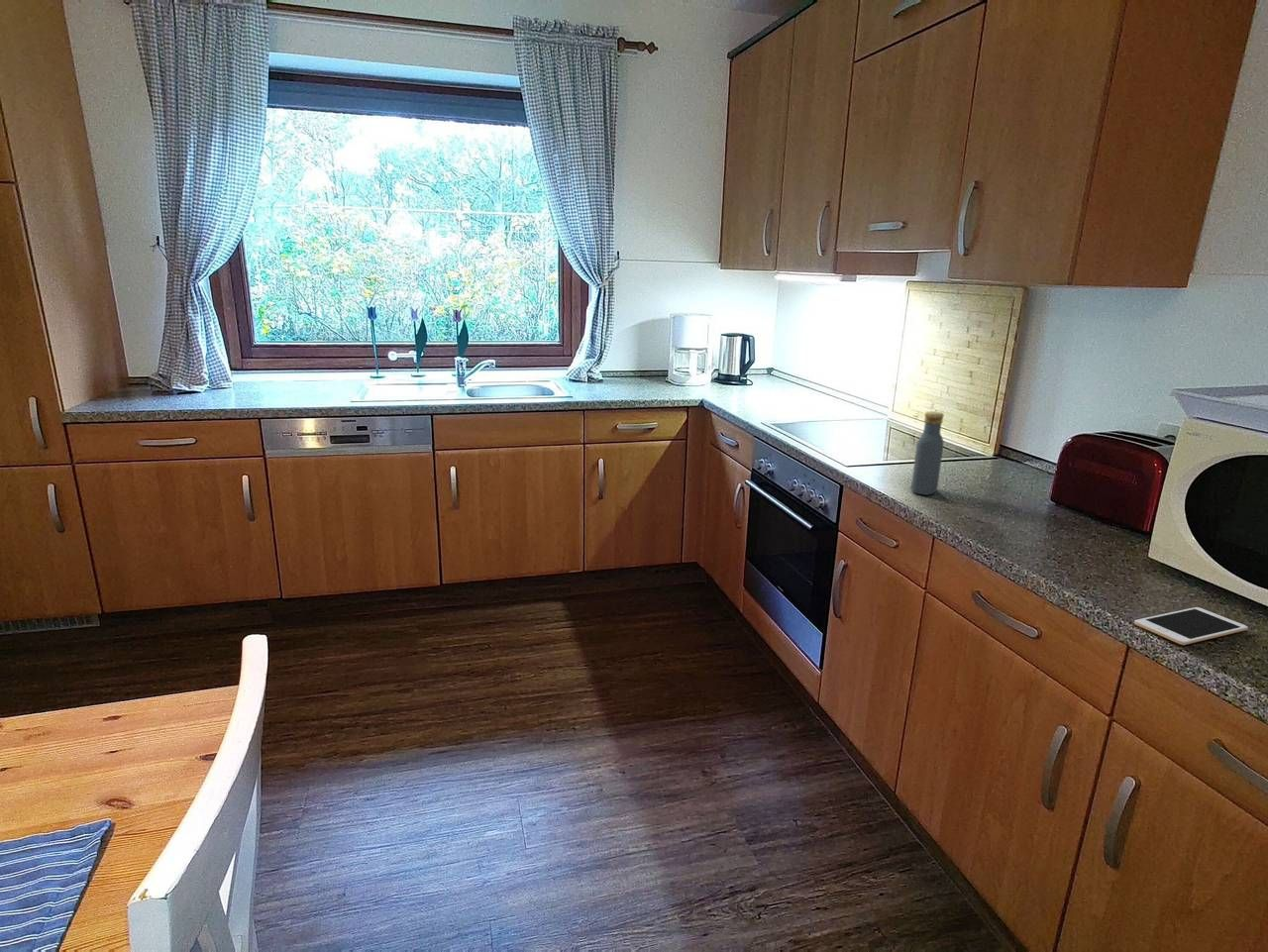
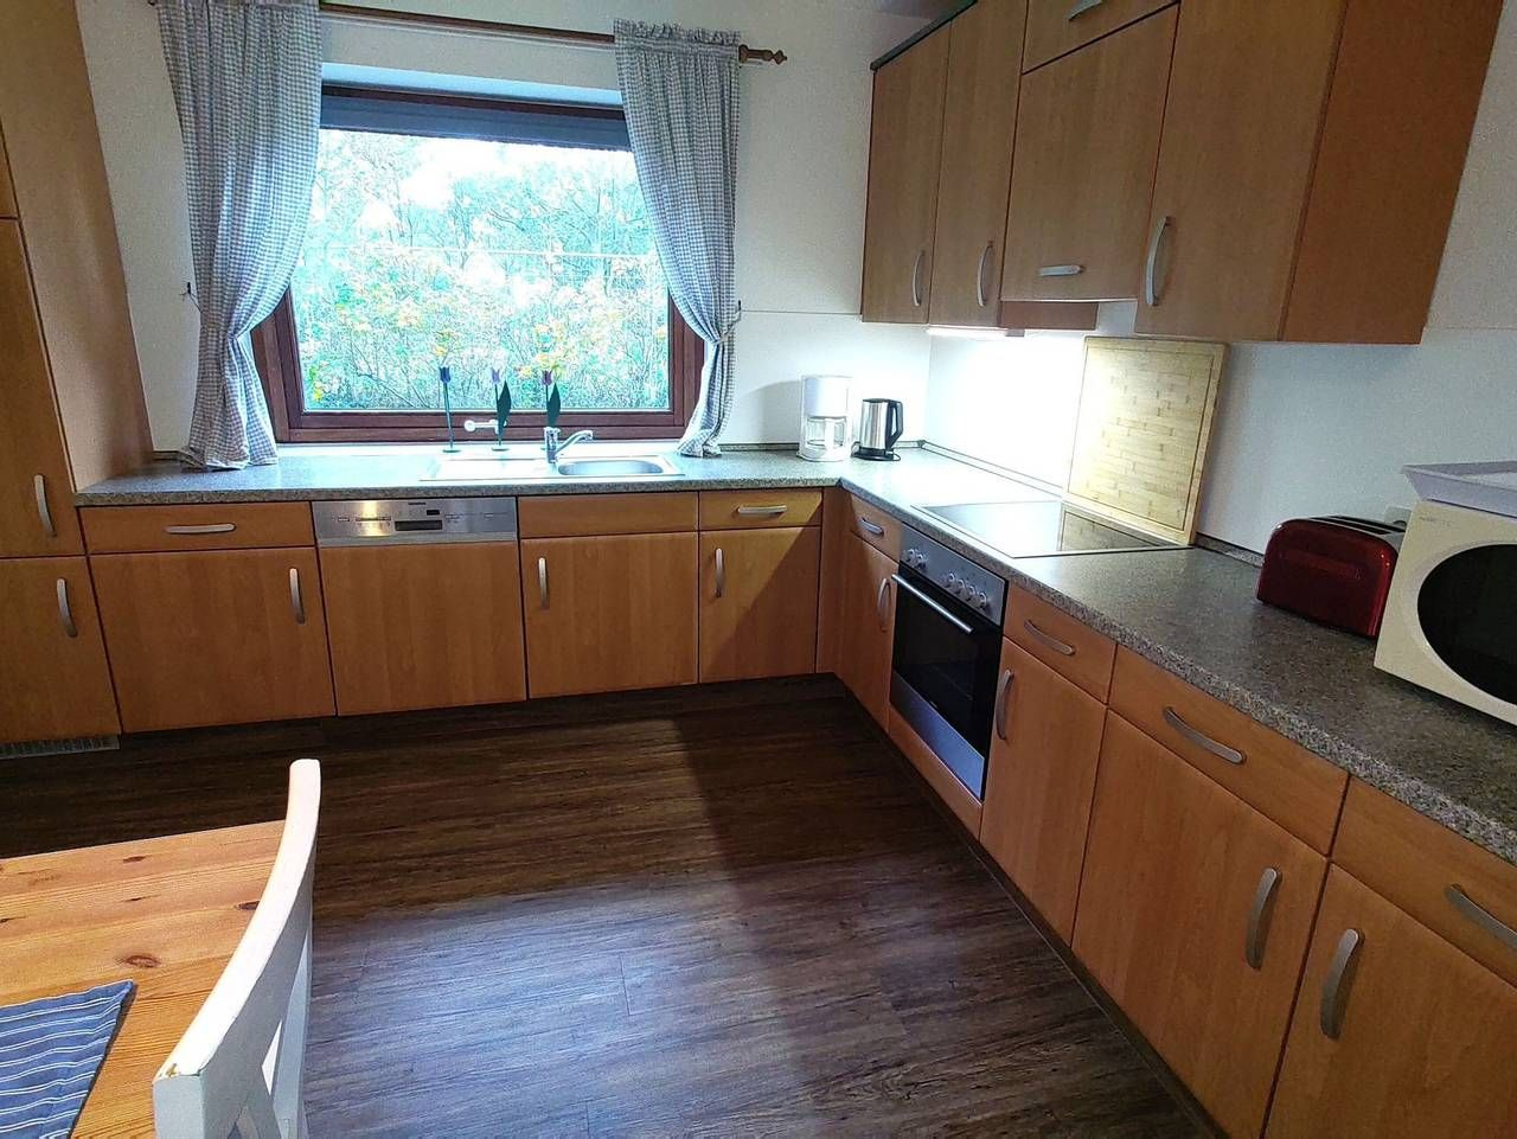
- cell phone (1191, 625)
- vodka (928, 452)
